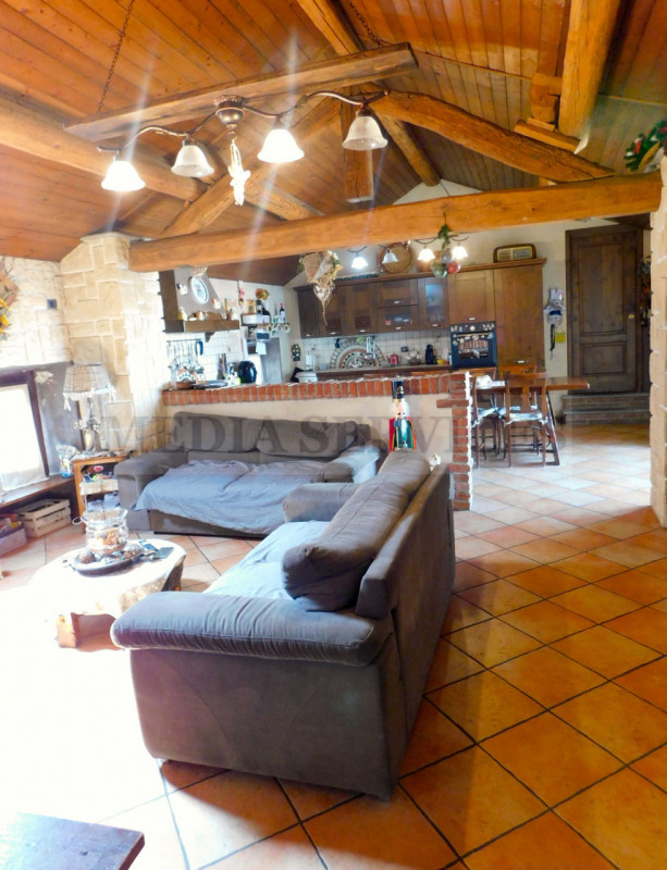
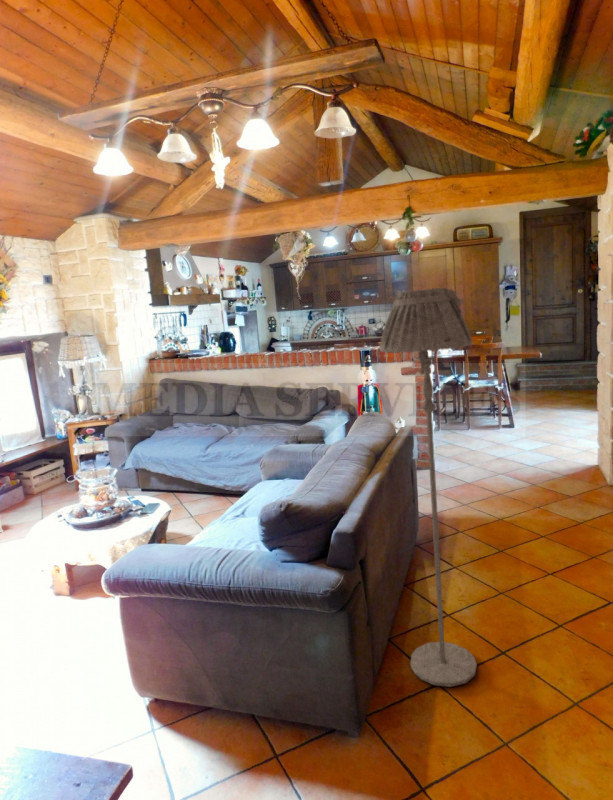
+ floor lamp (433, 487)
